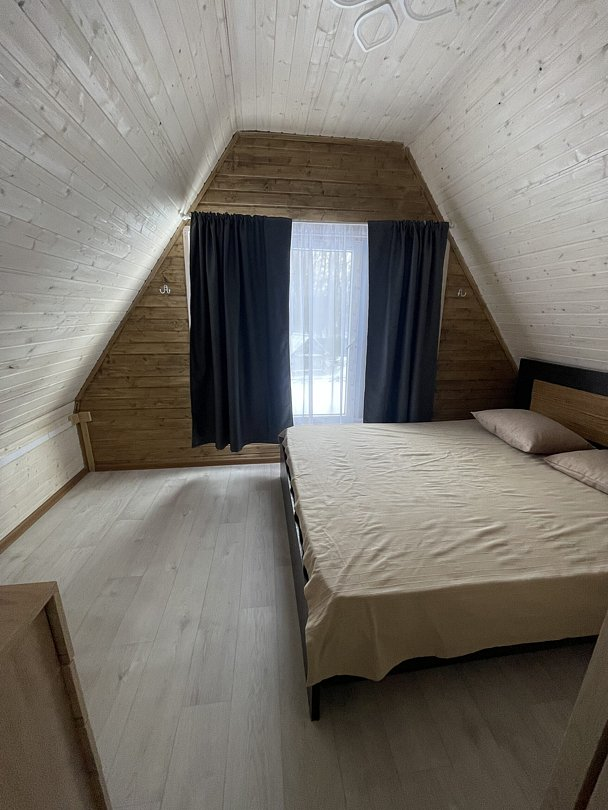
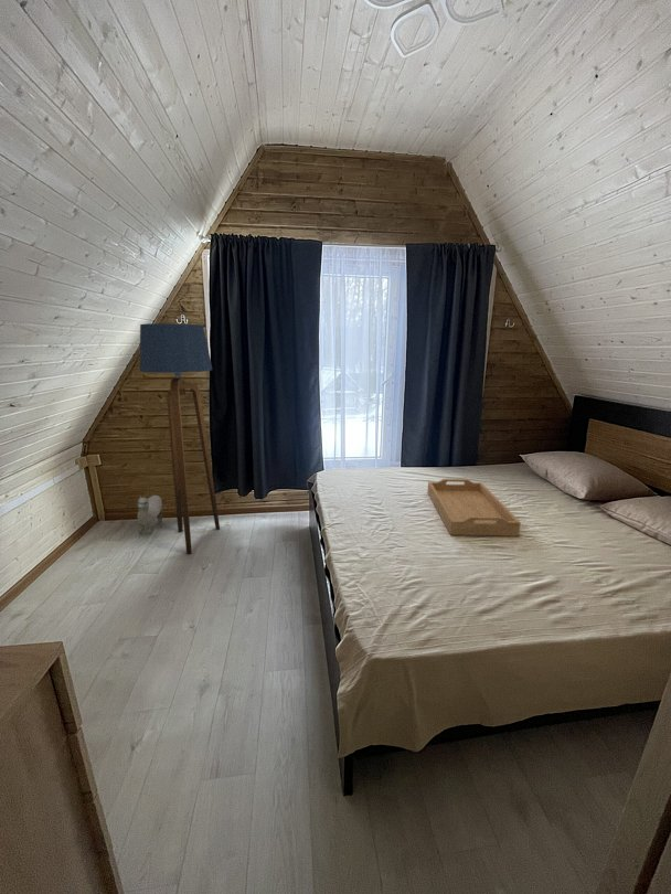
+ serving tray (468, 503)
+ plush toy (147, 510)
+ floor lamp (182, 440)
